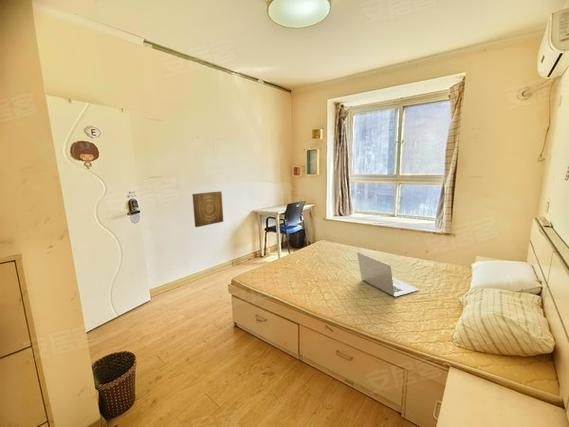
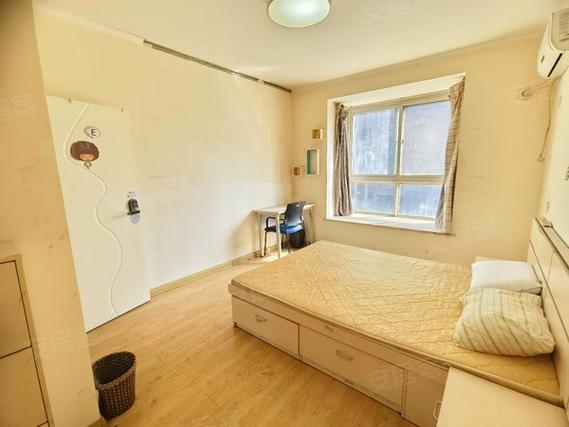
- laptop (386, 270)
- wall art (208, 208)
